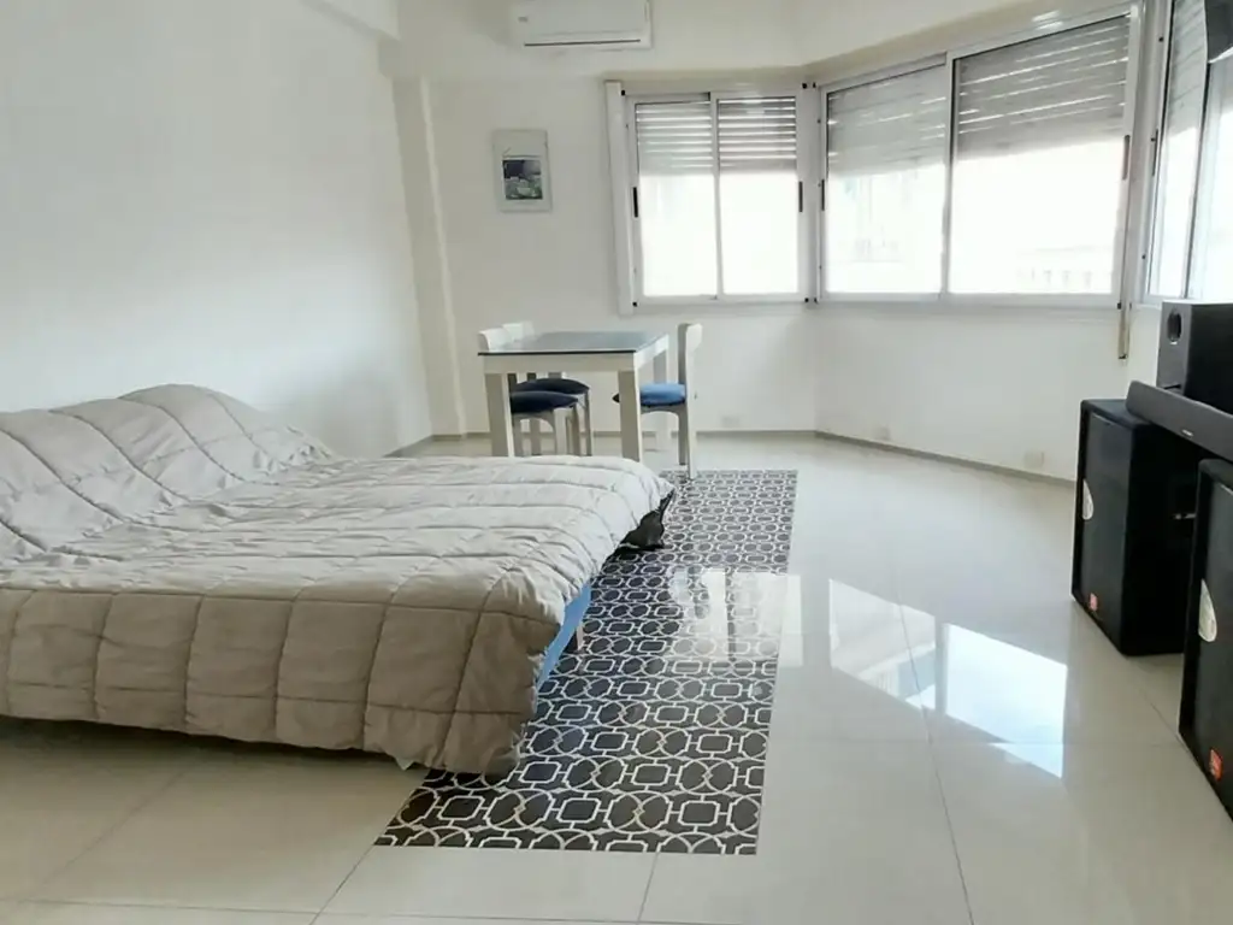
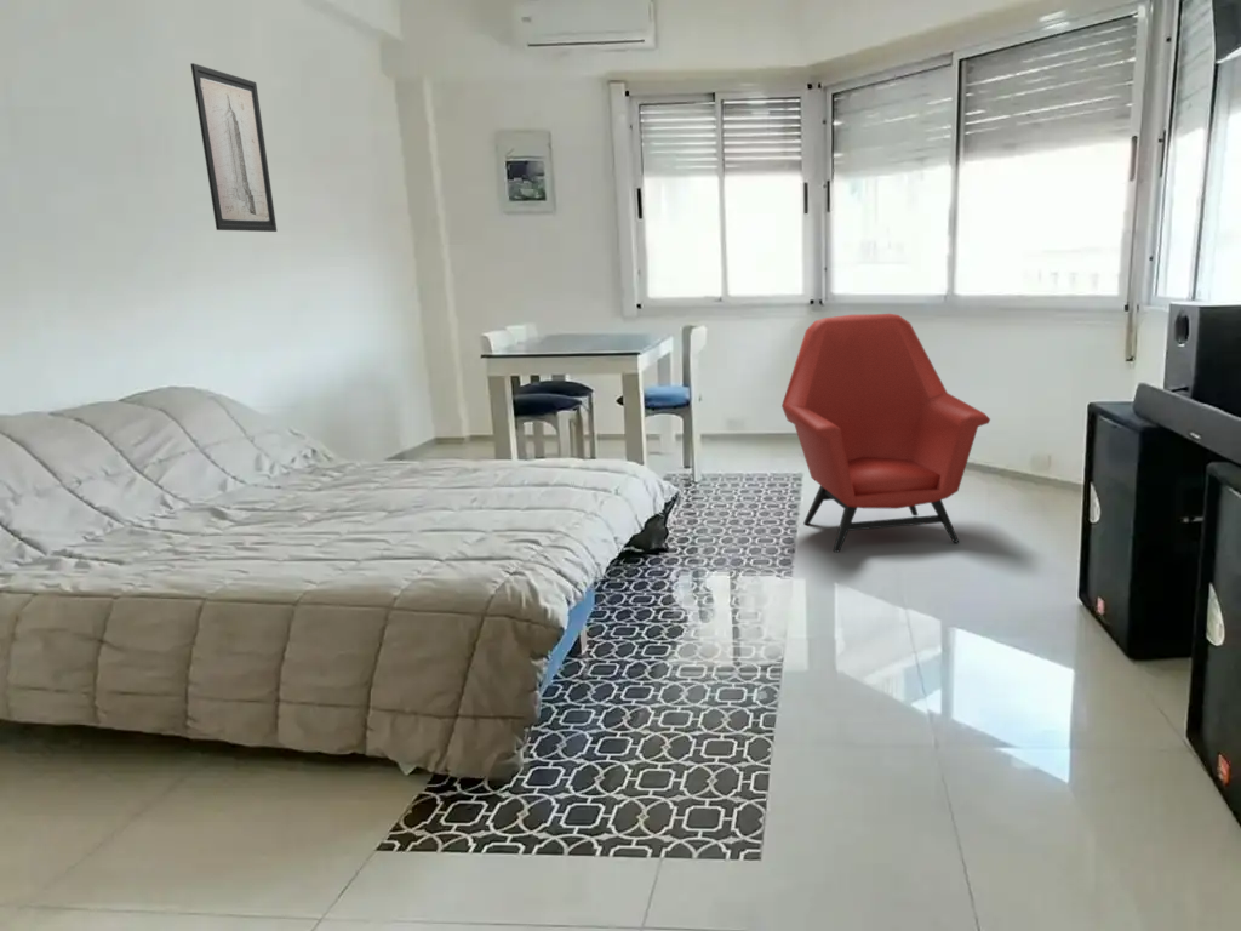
+ armchair (881, 430)
+ wall art (236, 153)
